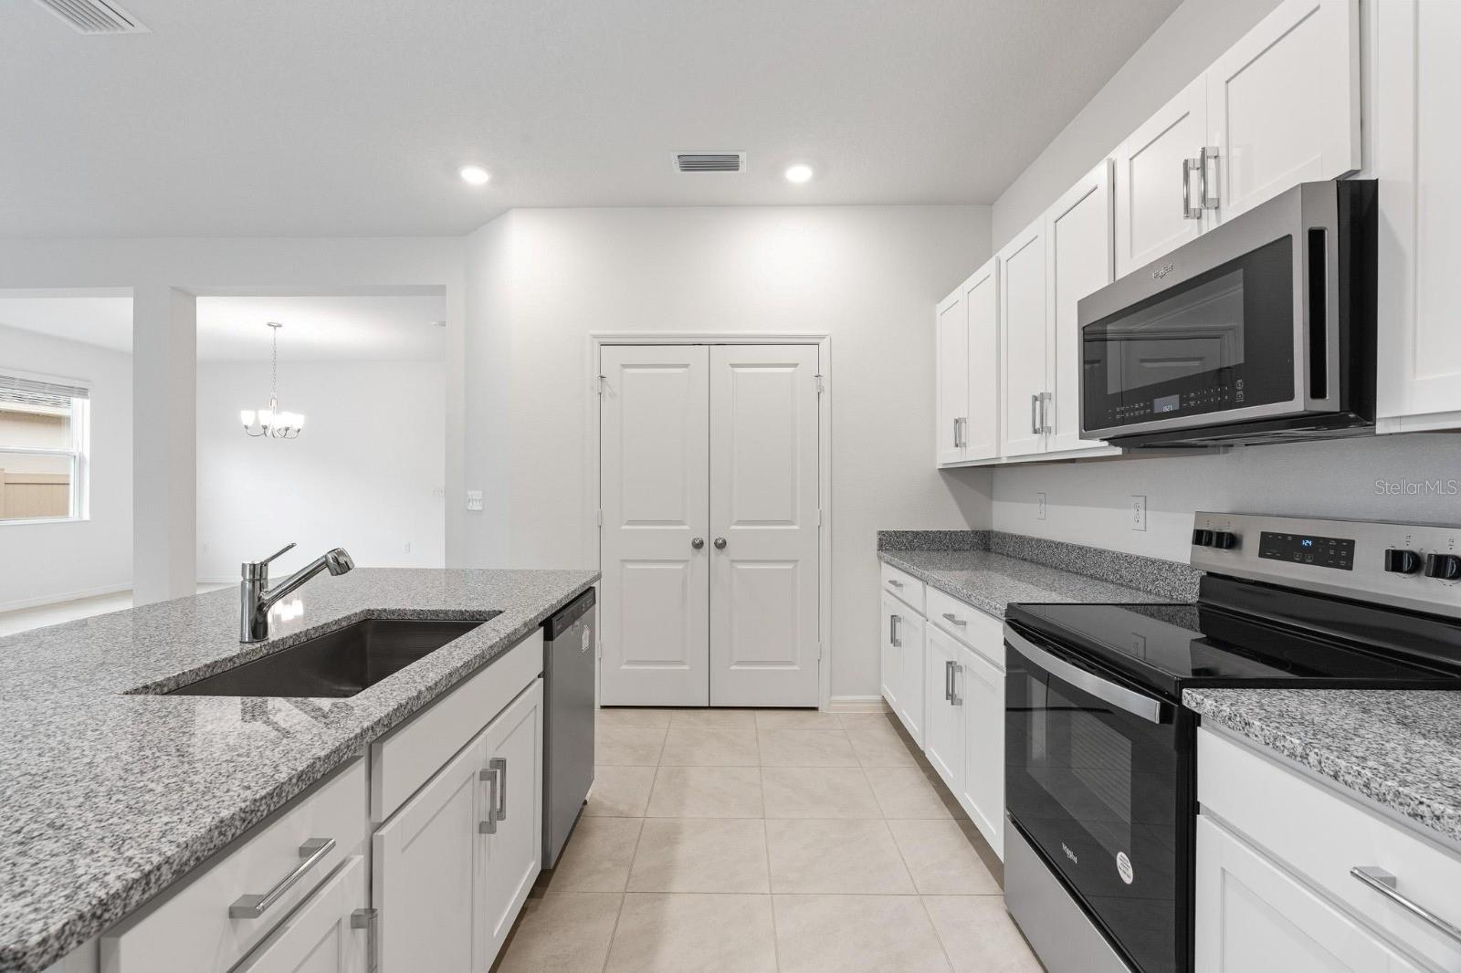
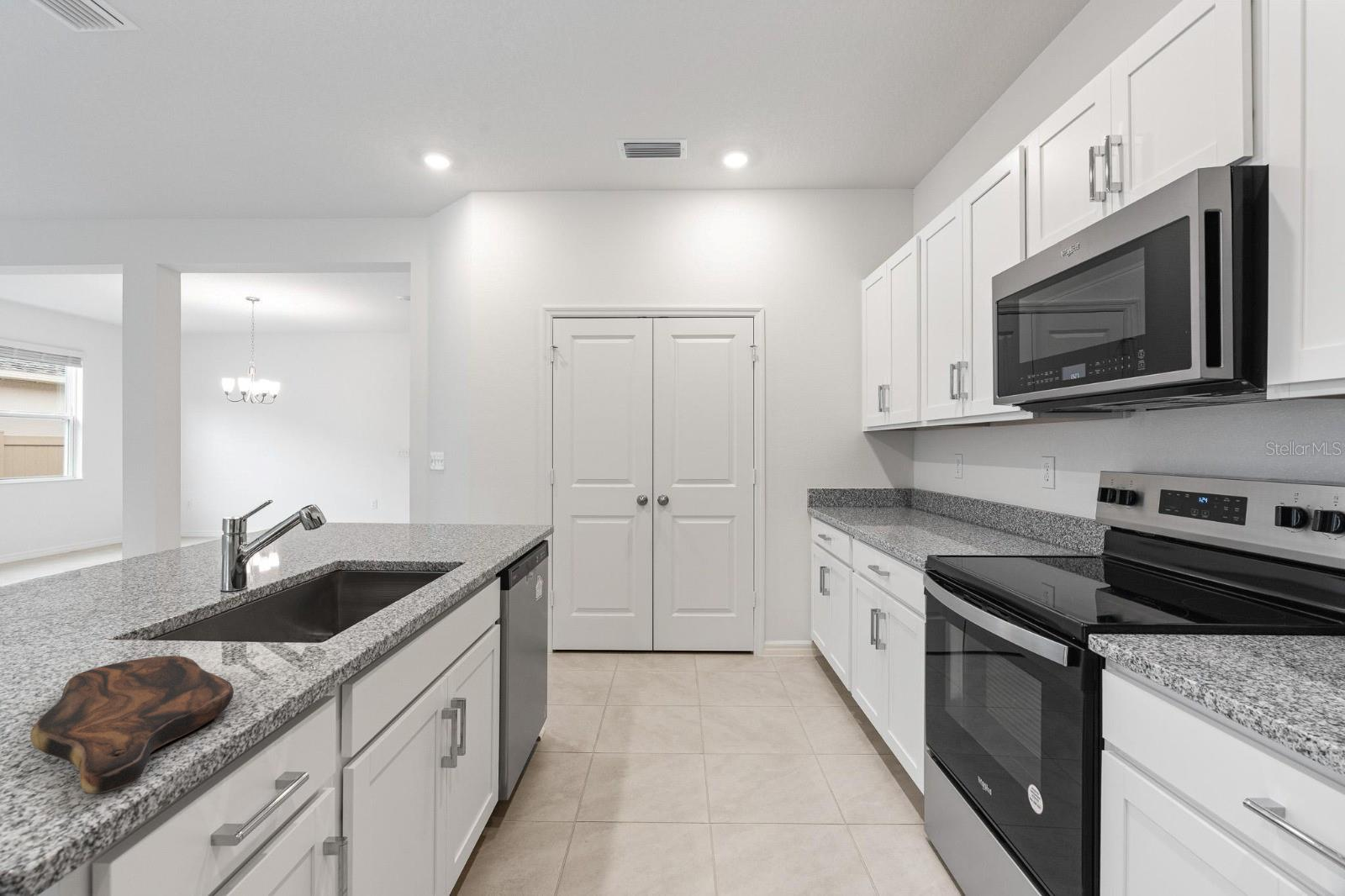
+ cutting board (140, 708)
